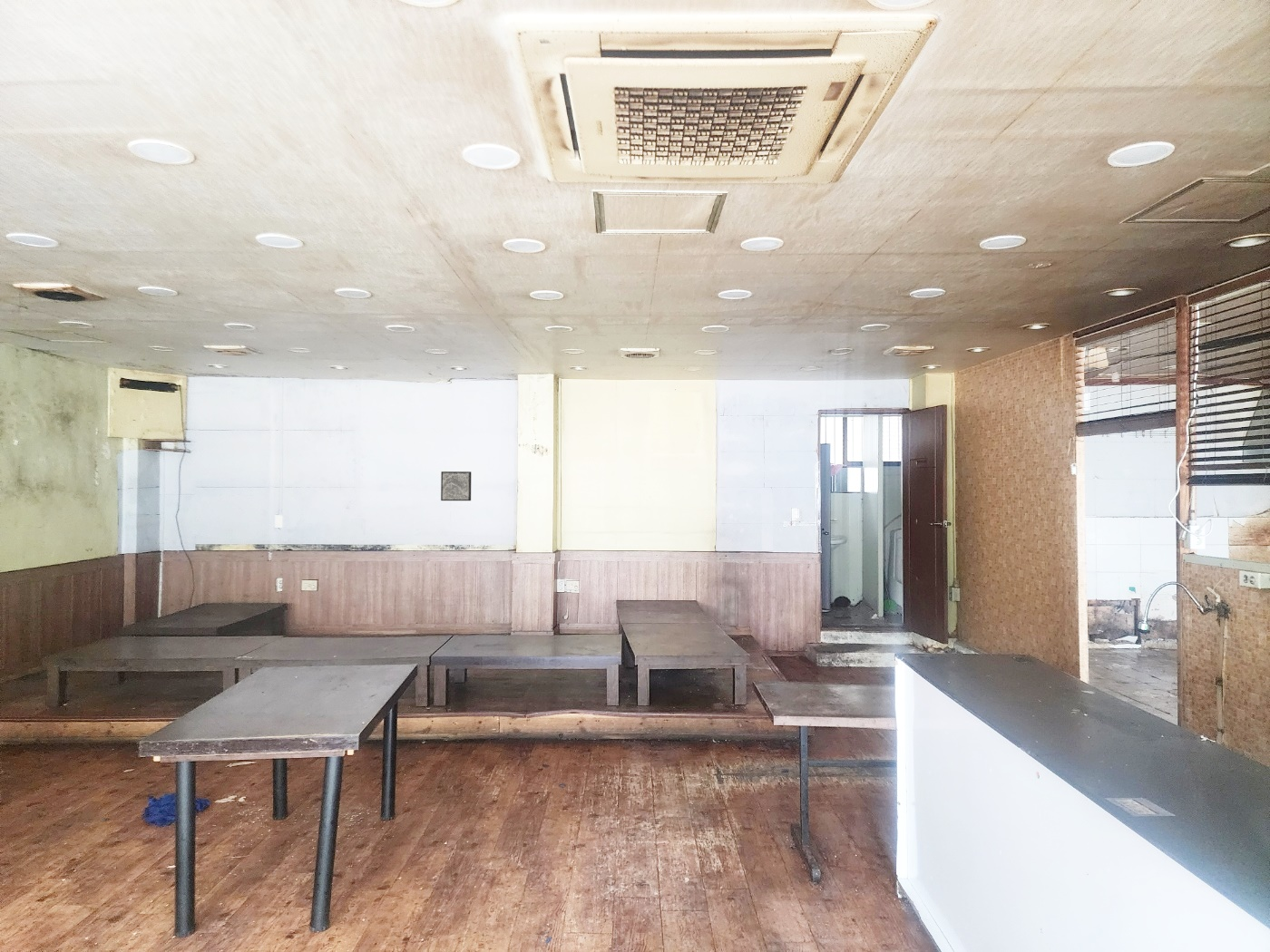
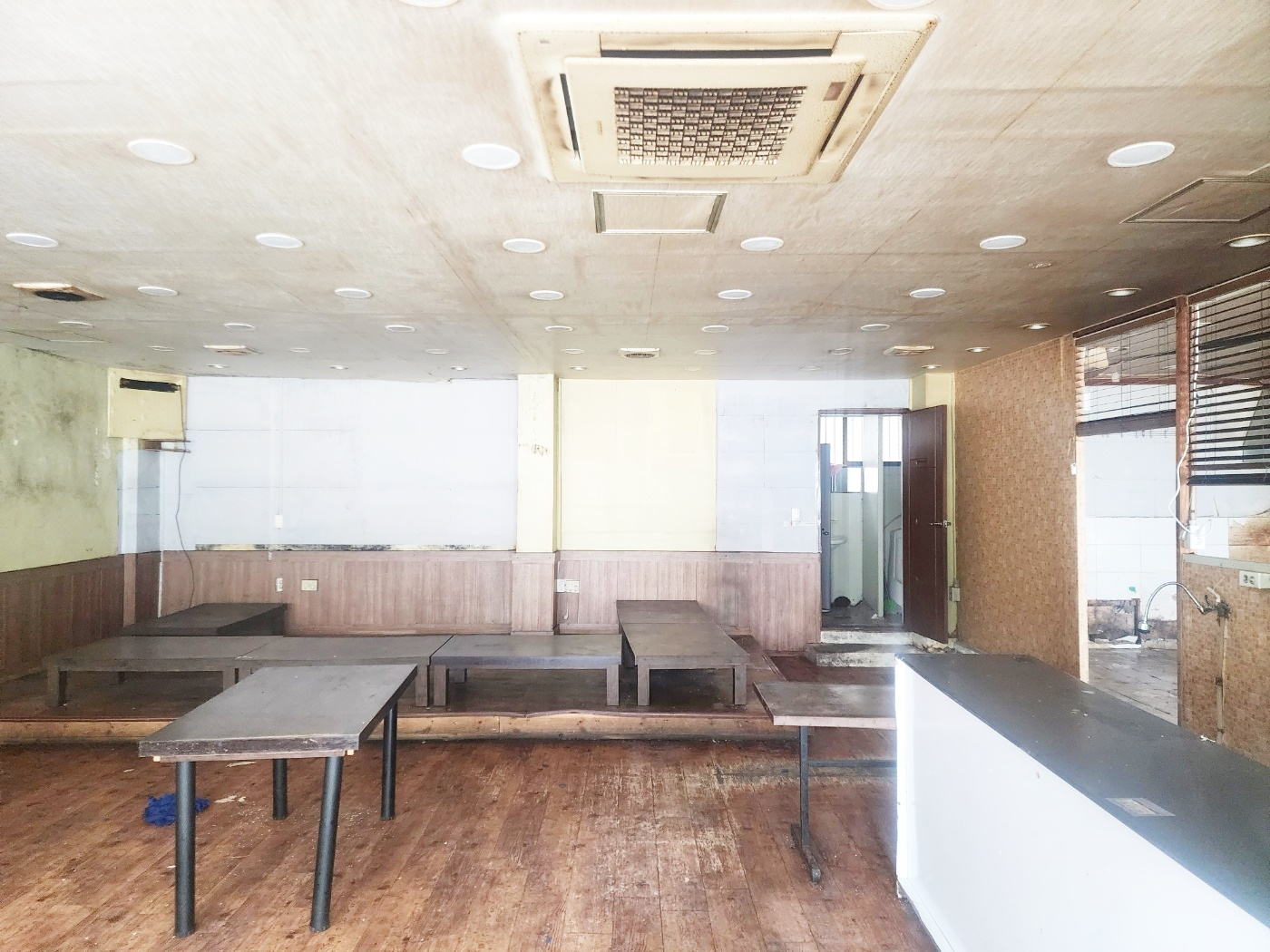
- wall art (455, 486)
